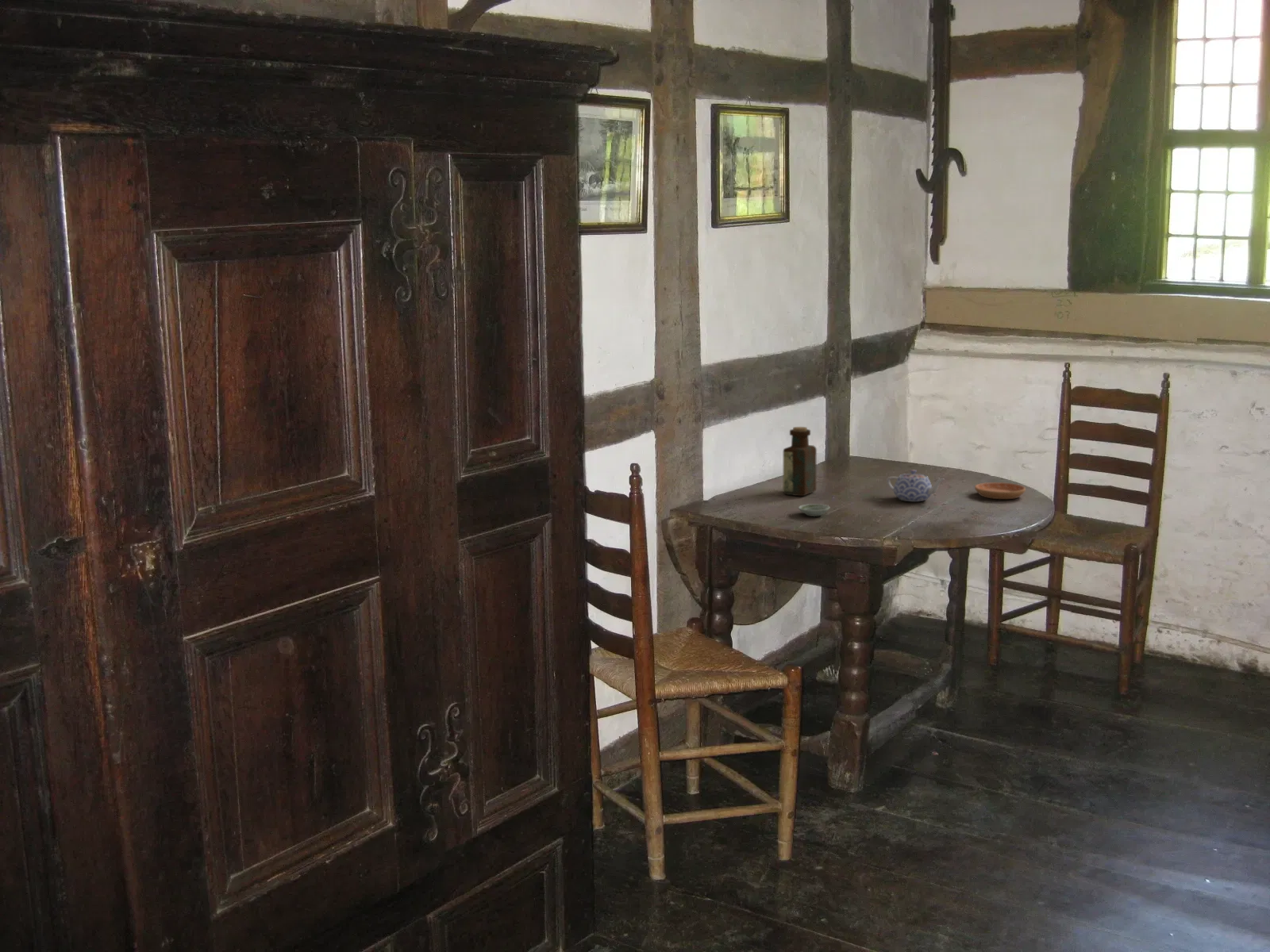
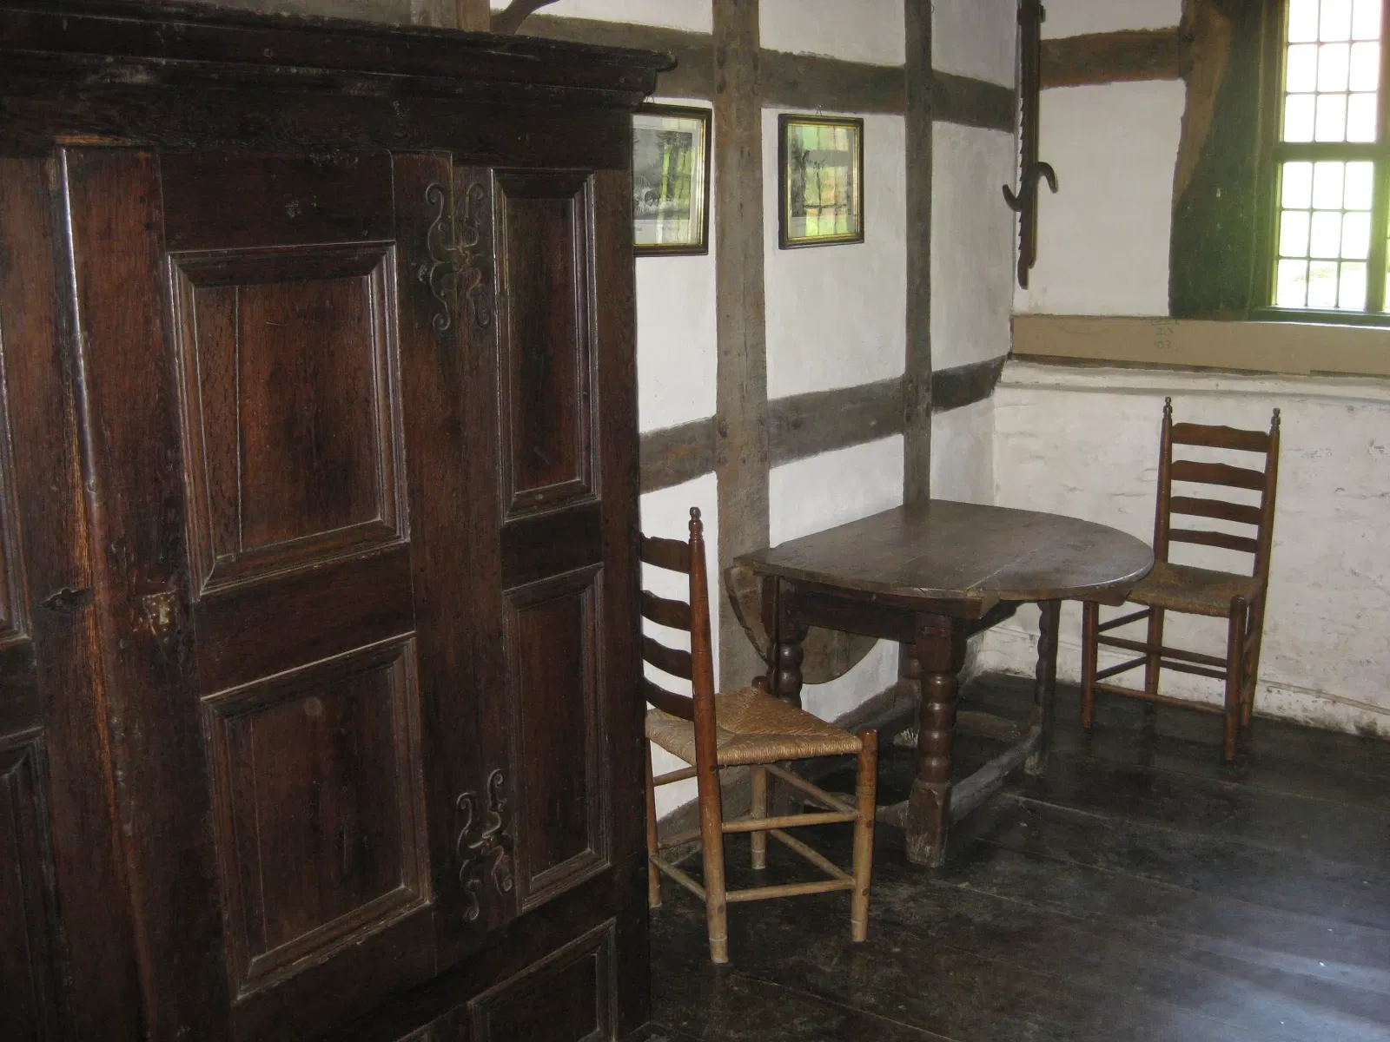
- bottle (799, 460)
- teapot (914, 485)
- saucer (814, 510)
- saucer (999, 491)
